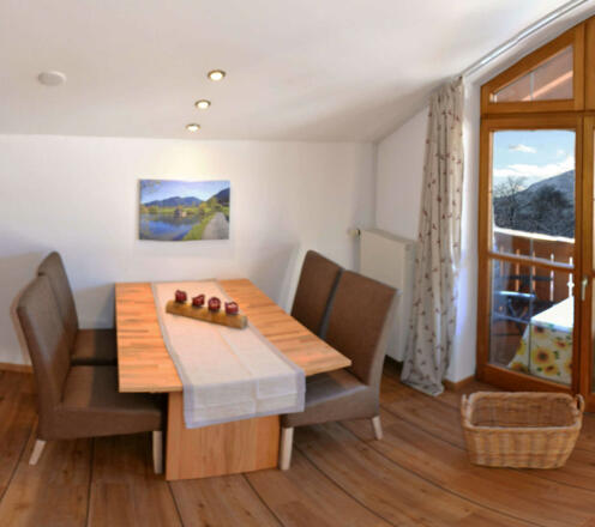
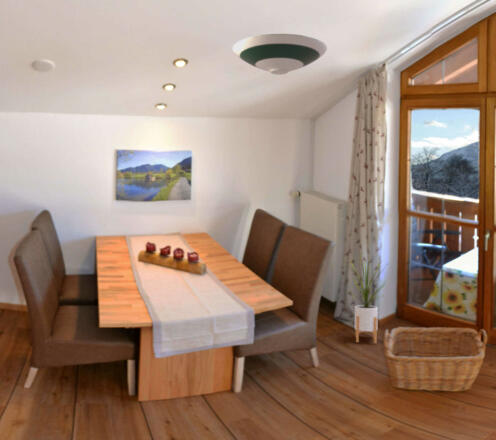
+ house plant (367, 296)
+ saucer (279, 61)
